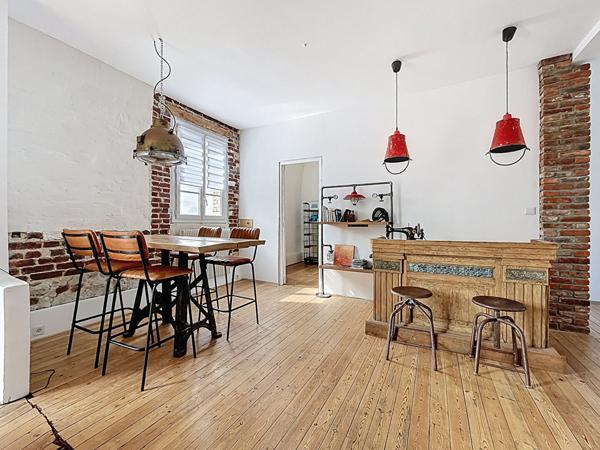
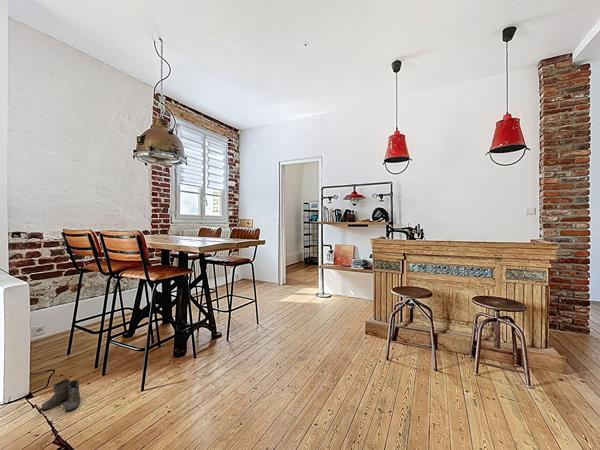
+ boots (63, 394)
